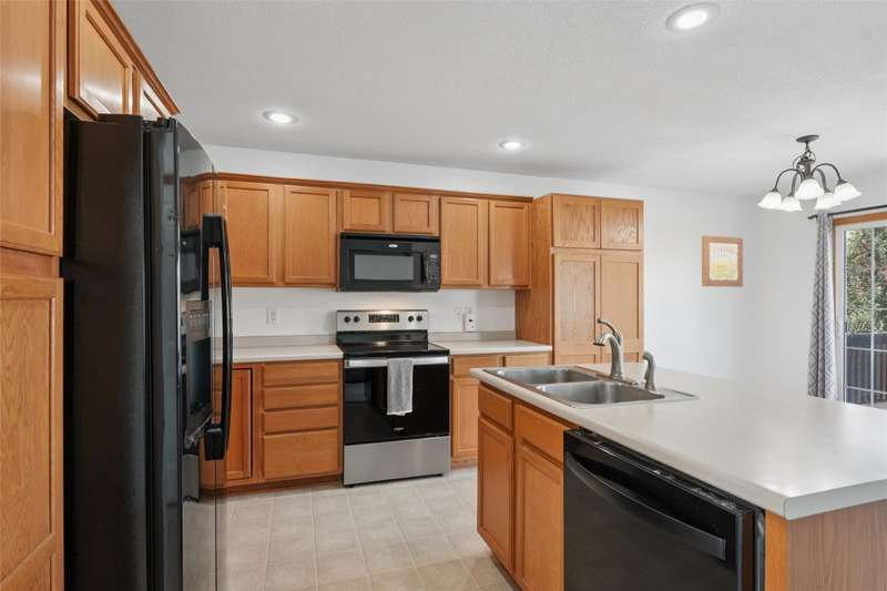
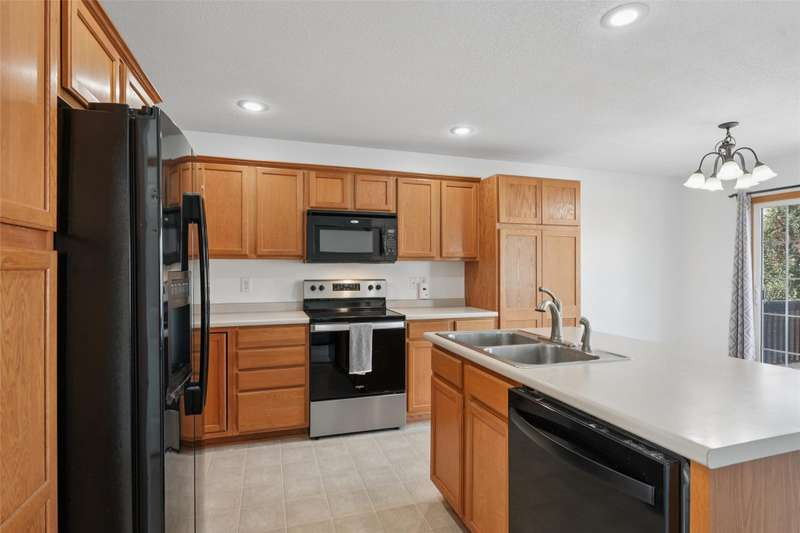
- wall art (722, 262)
